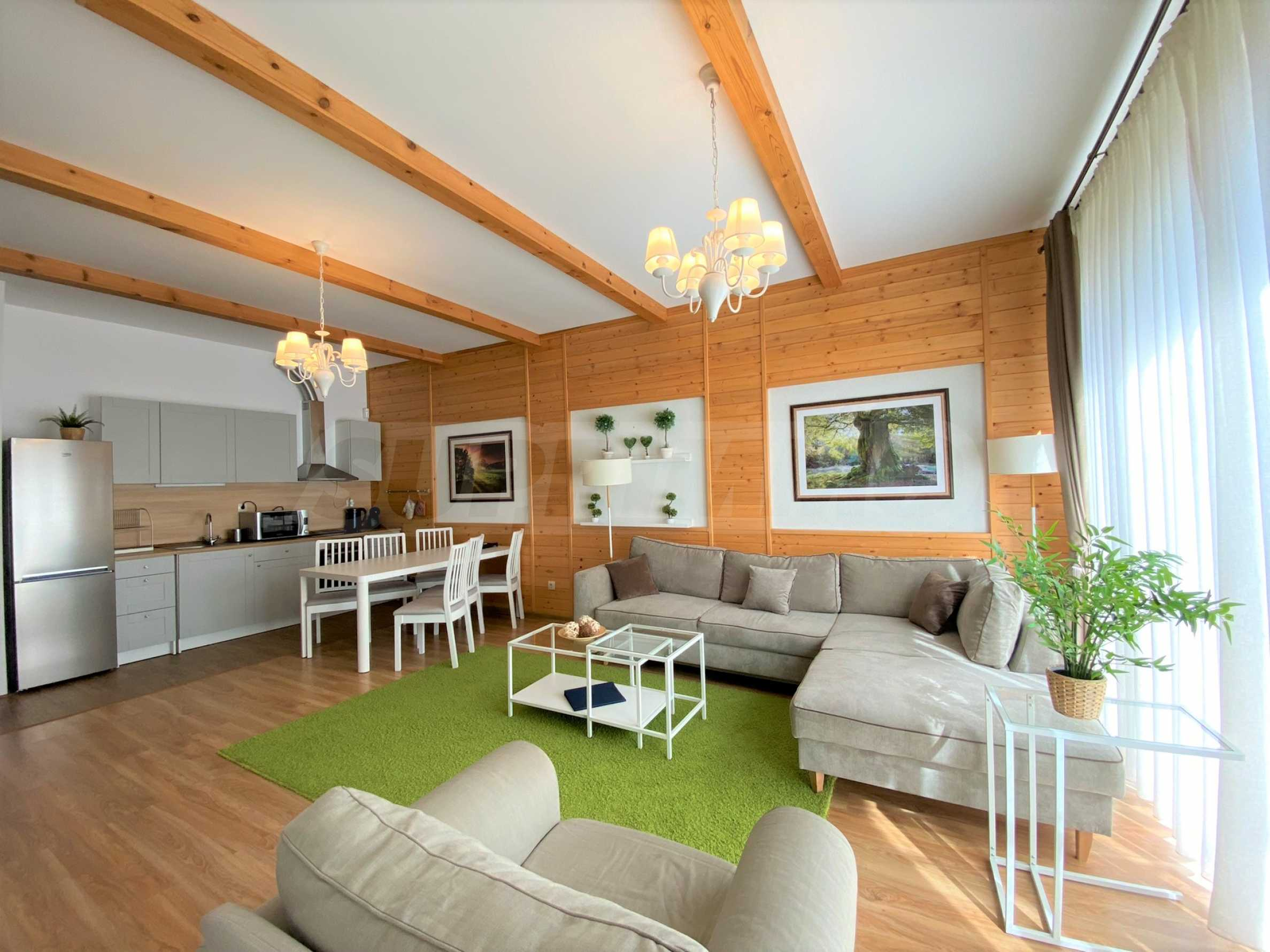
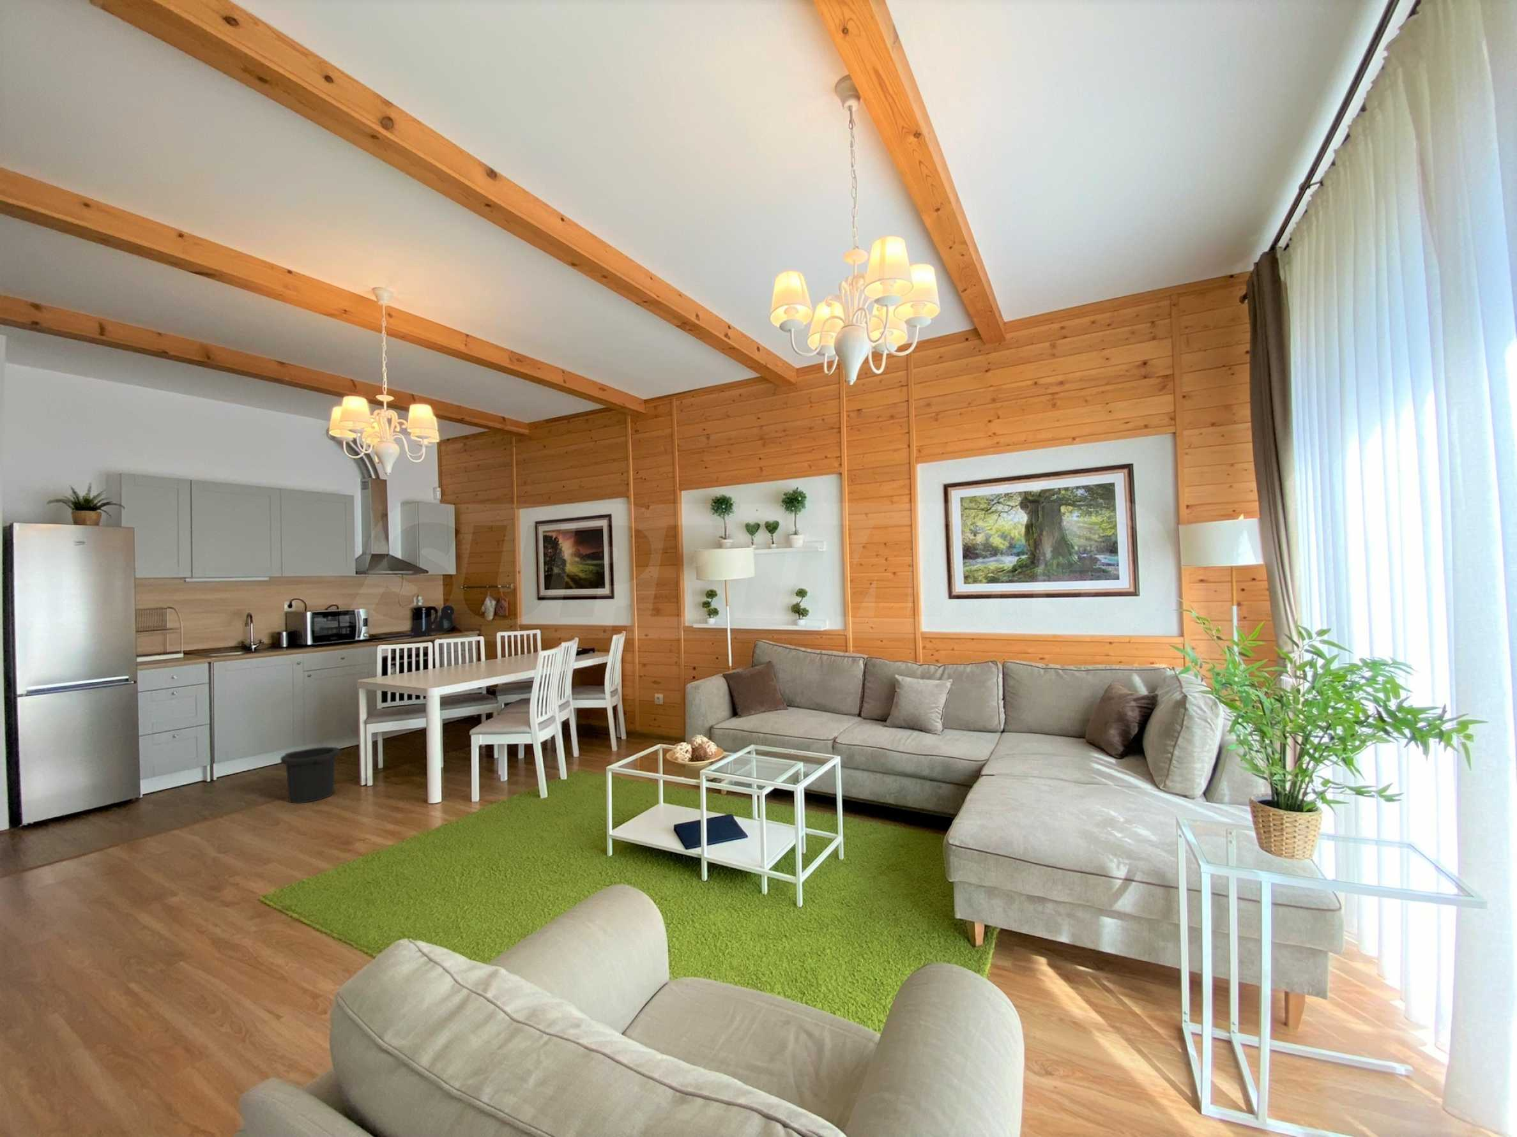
+ trash can (311, 774)
